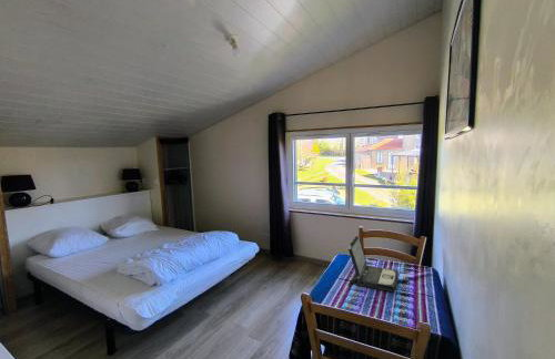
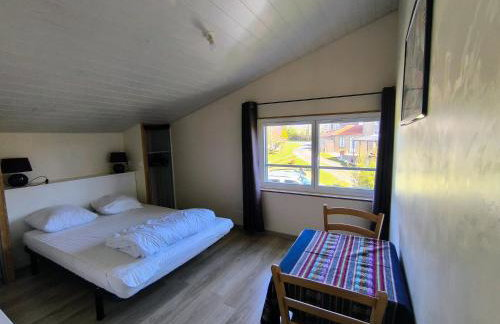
- laptop (371, 266)
